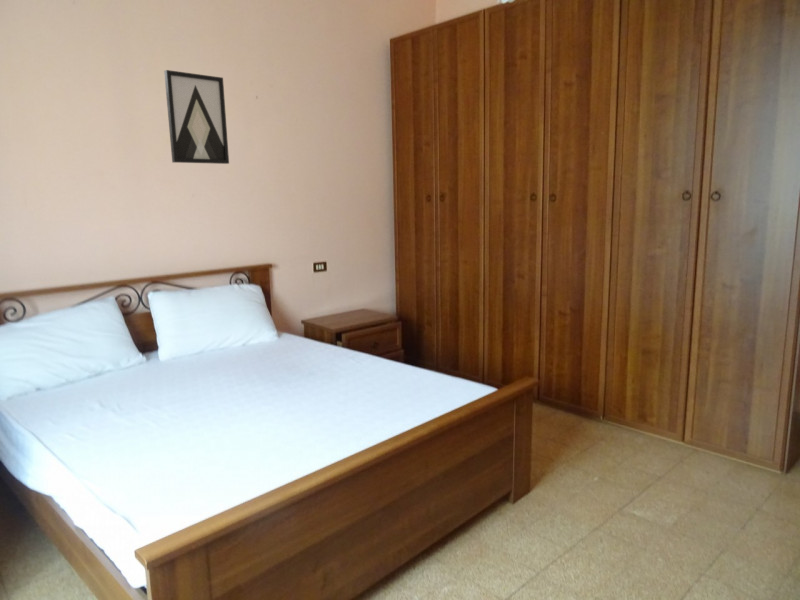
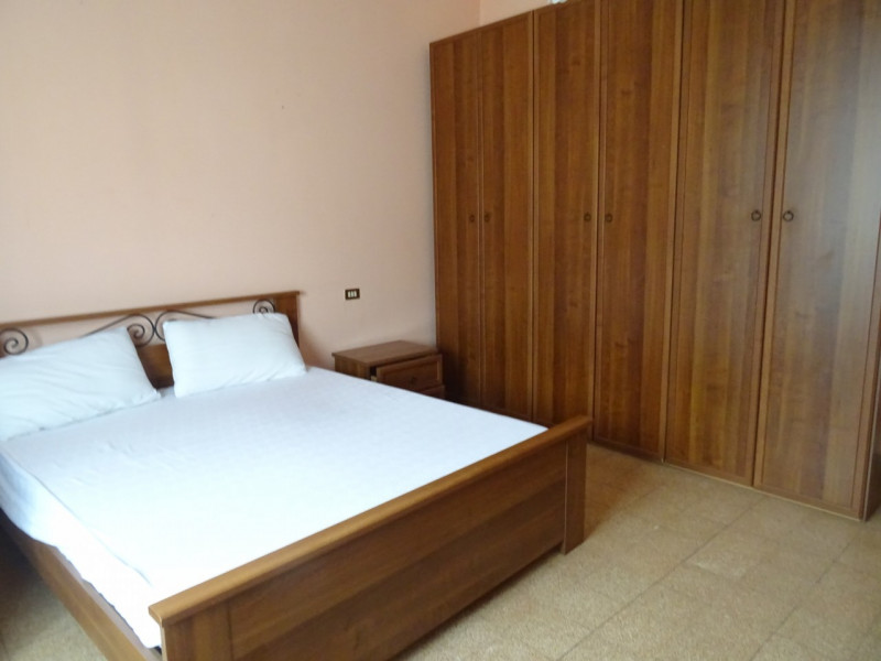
- wall art (198, 119)
